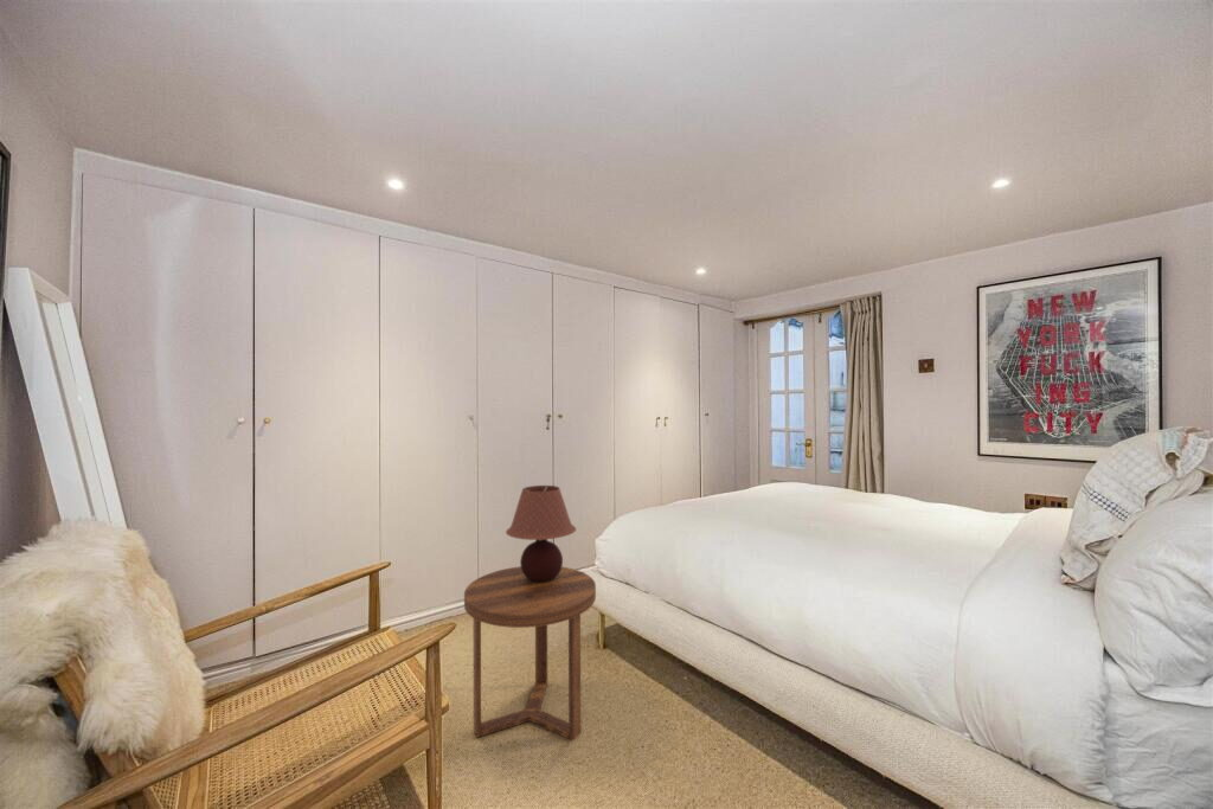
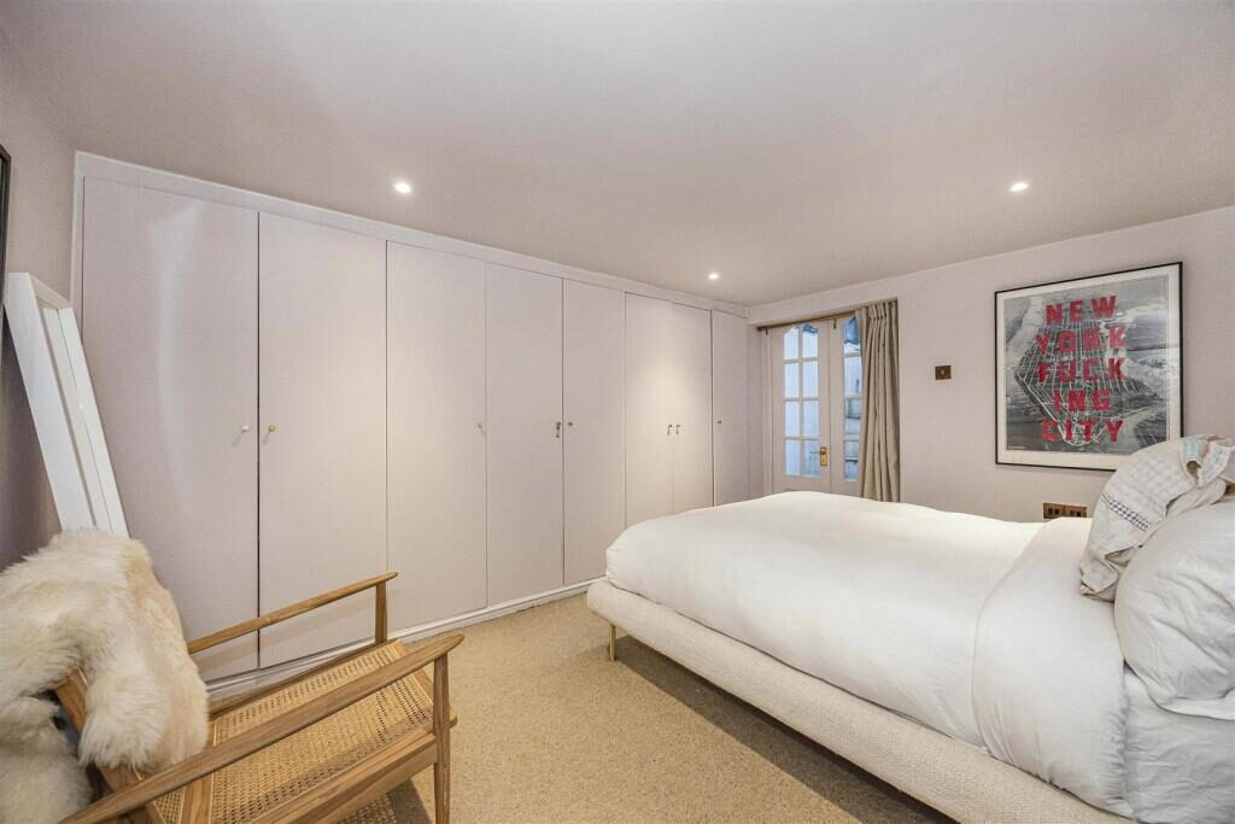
- table lamp (541, 532)
- side table (535, 650)
